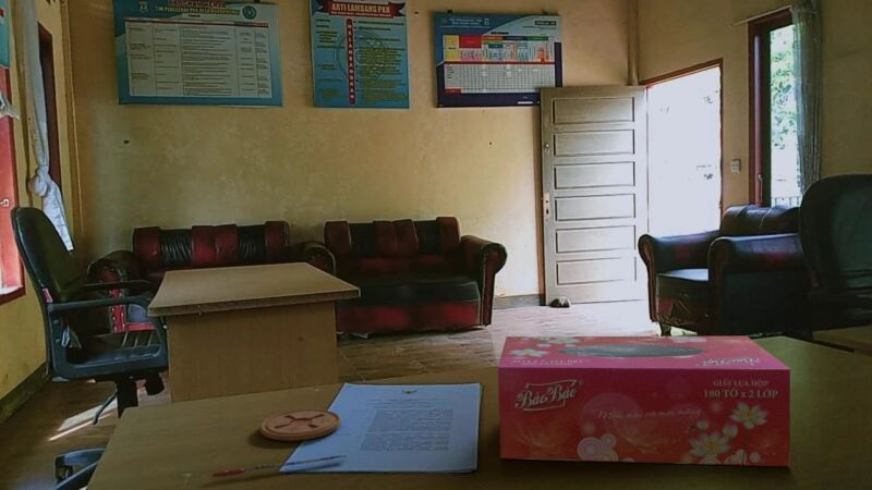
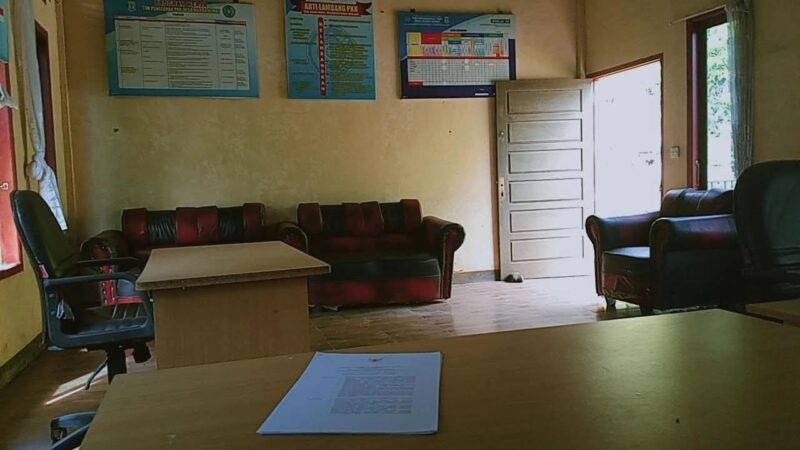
- tissue box (630, 393)
- coaster (301, 424)
- pen (281, 465)
